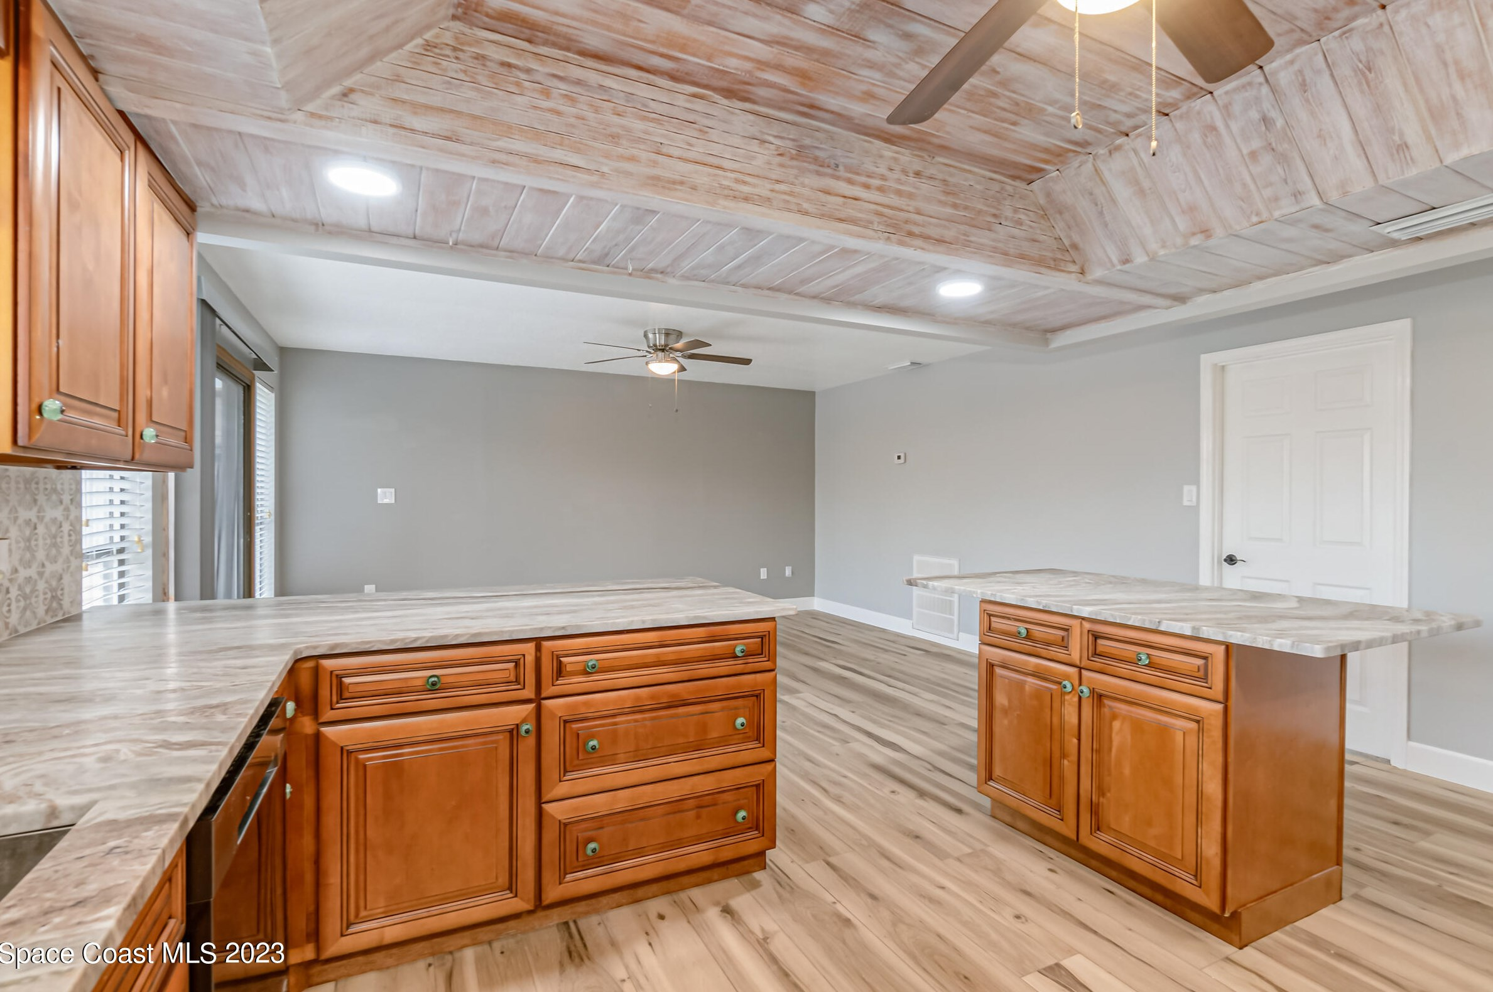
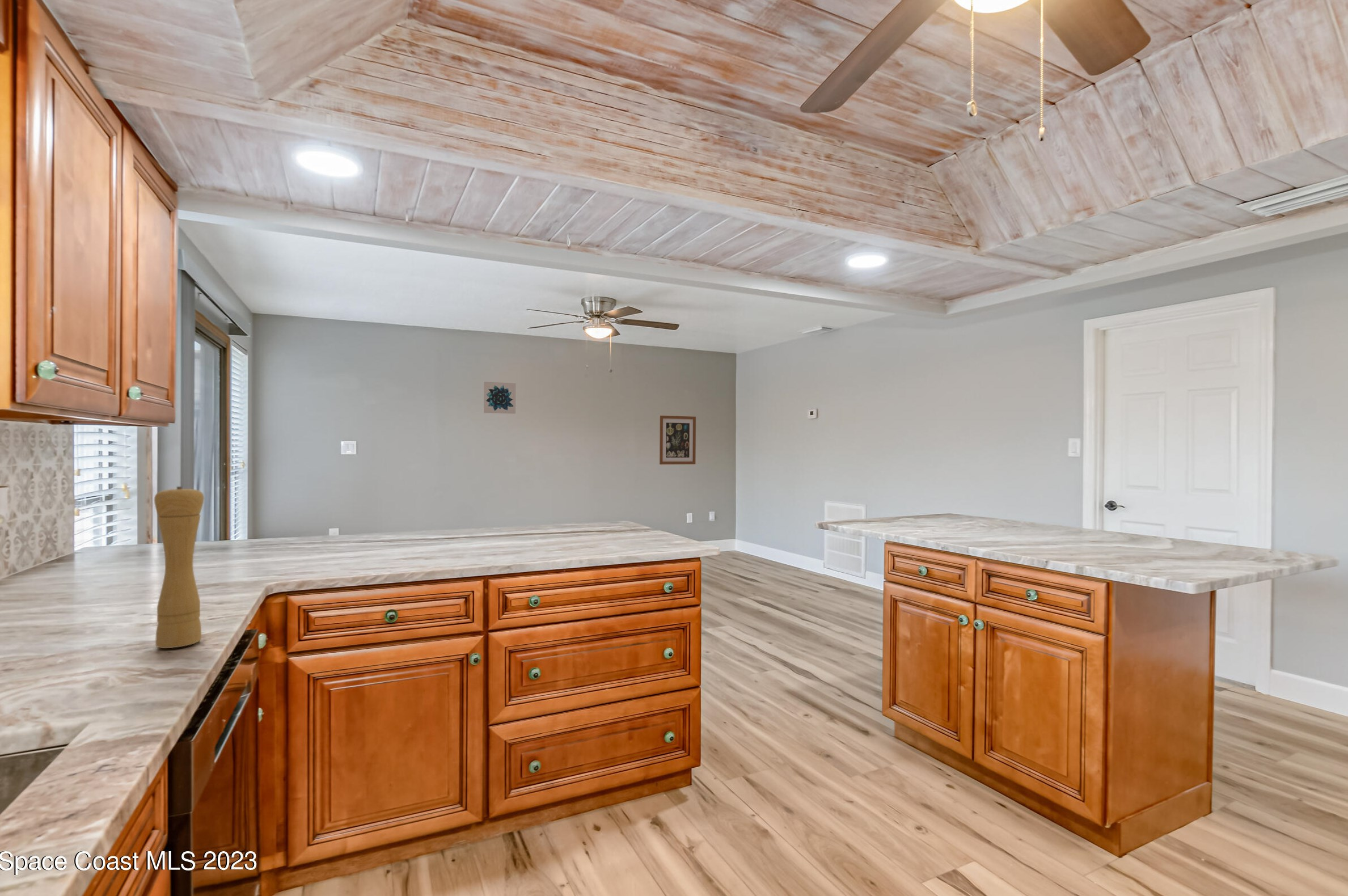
+ pepper mill (179, 565)
+ wall art (678, 440)
+ wall art (500, 398)
